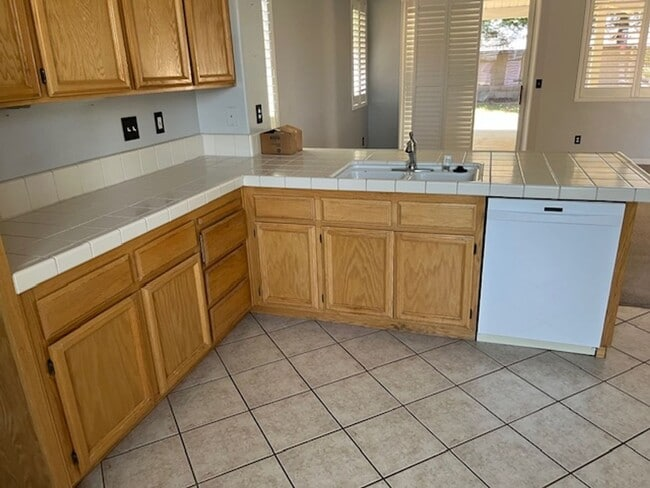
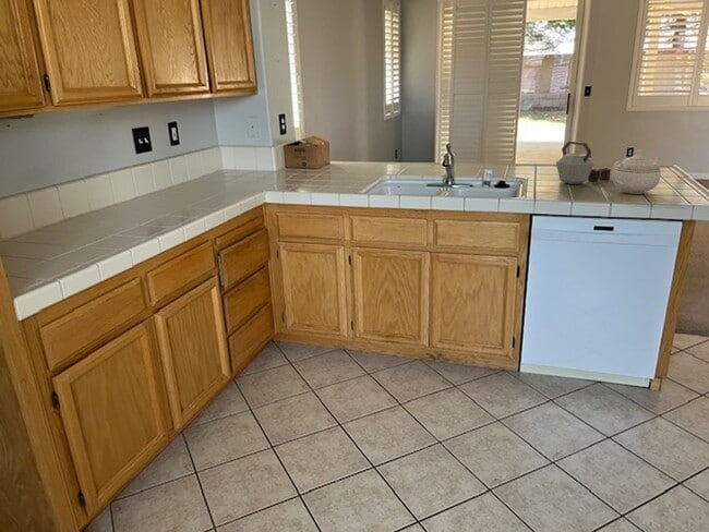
+ teapot (636, 171)
+ kettle (587, 160)
